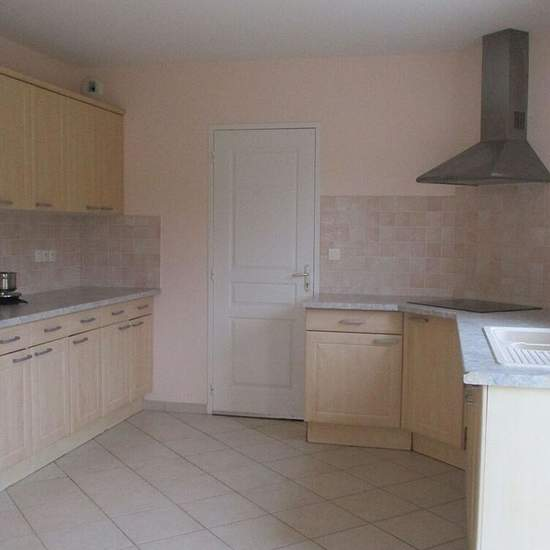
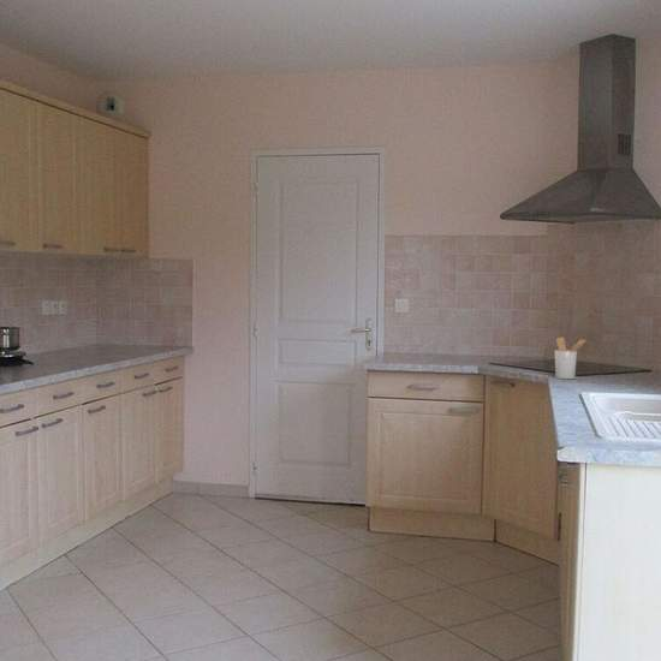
+ utensil holder (570, 357)
